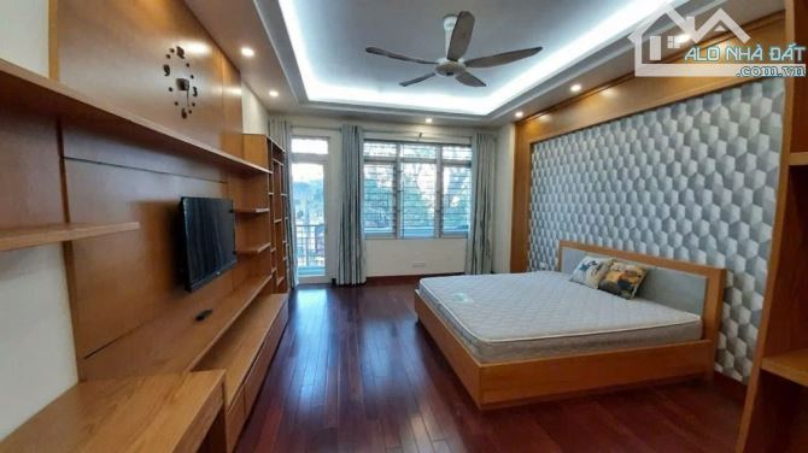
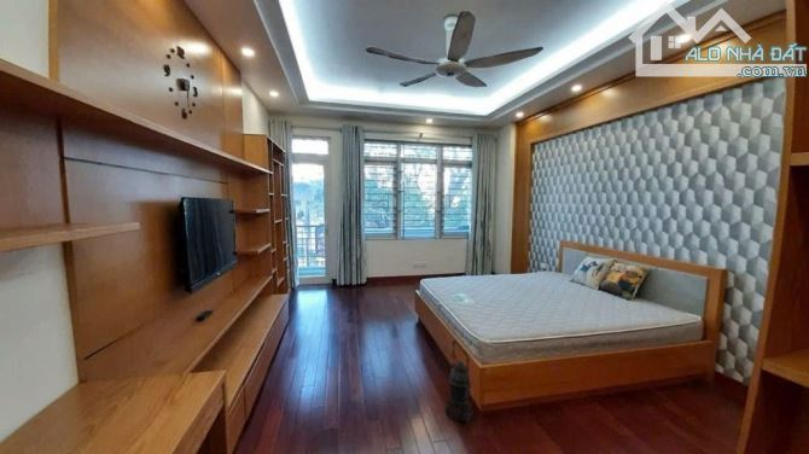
+ lantern (459, 379)
